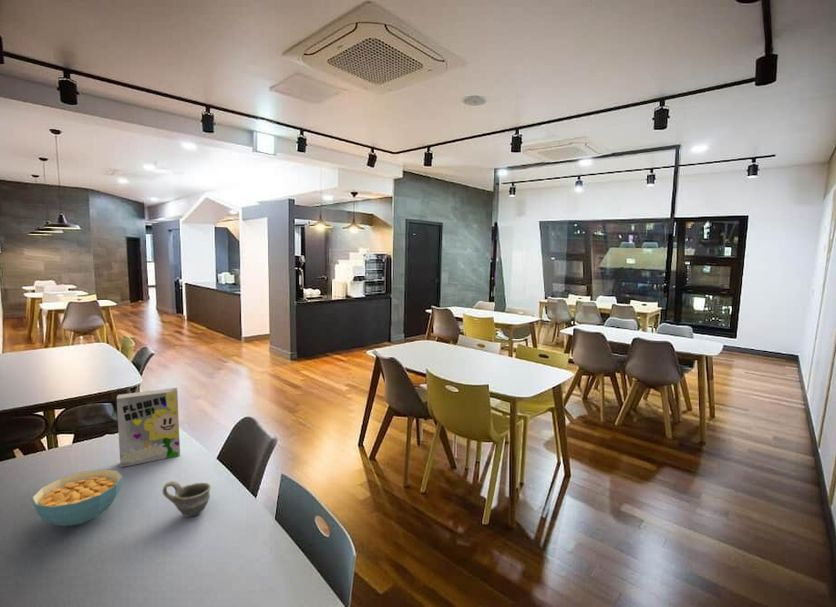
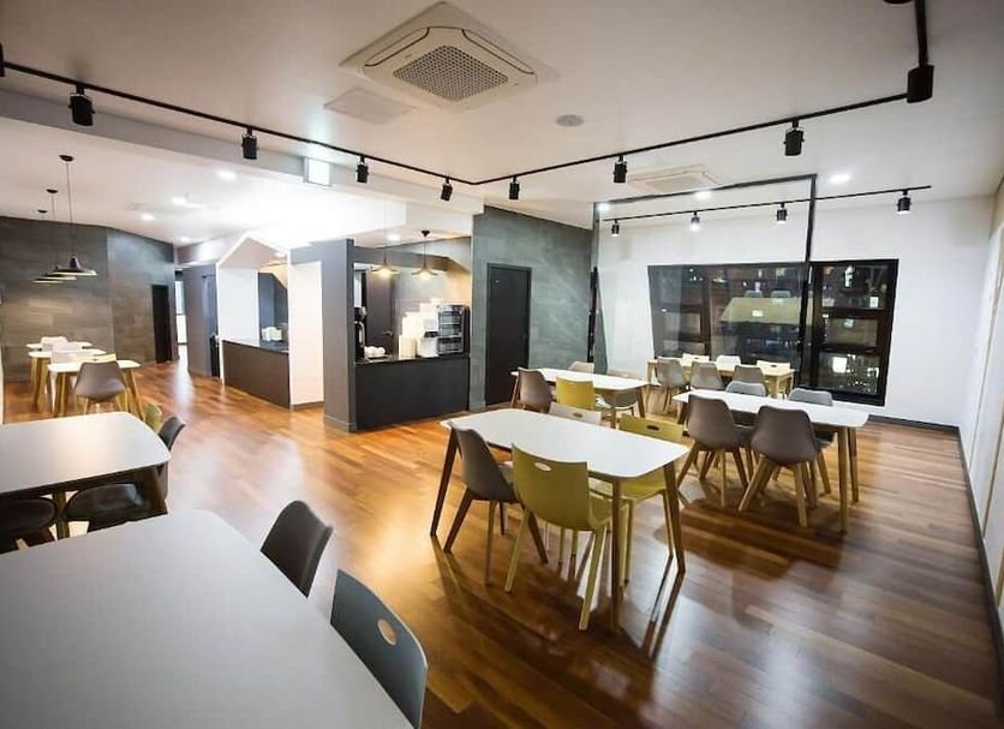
- cereal bowl (80, 502)
- cereal box (149, 425)
- cup (189, 496)
